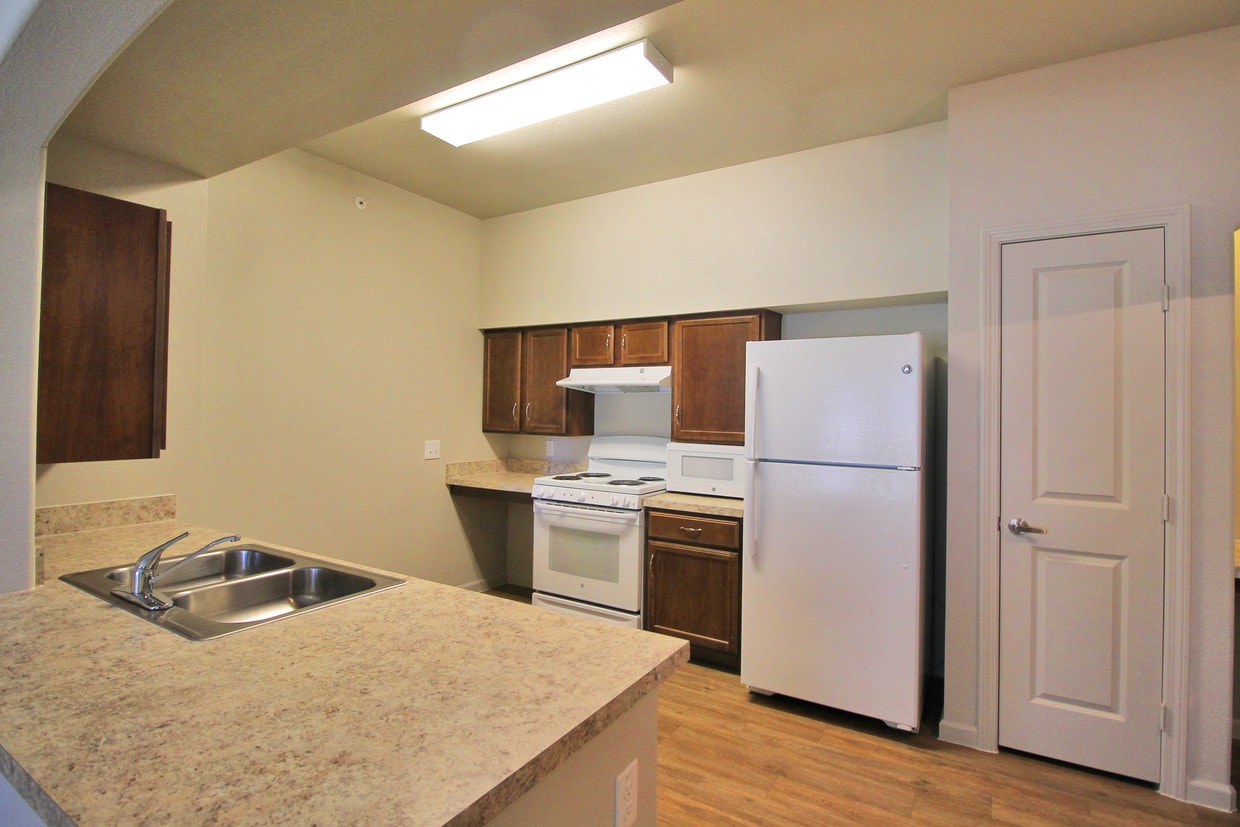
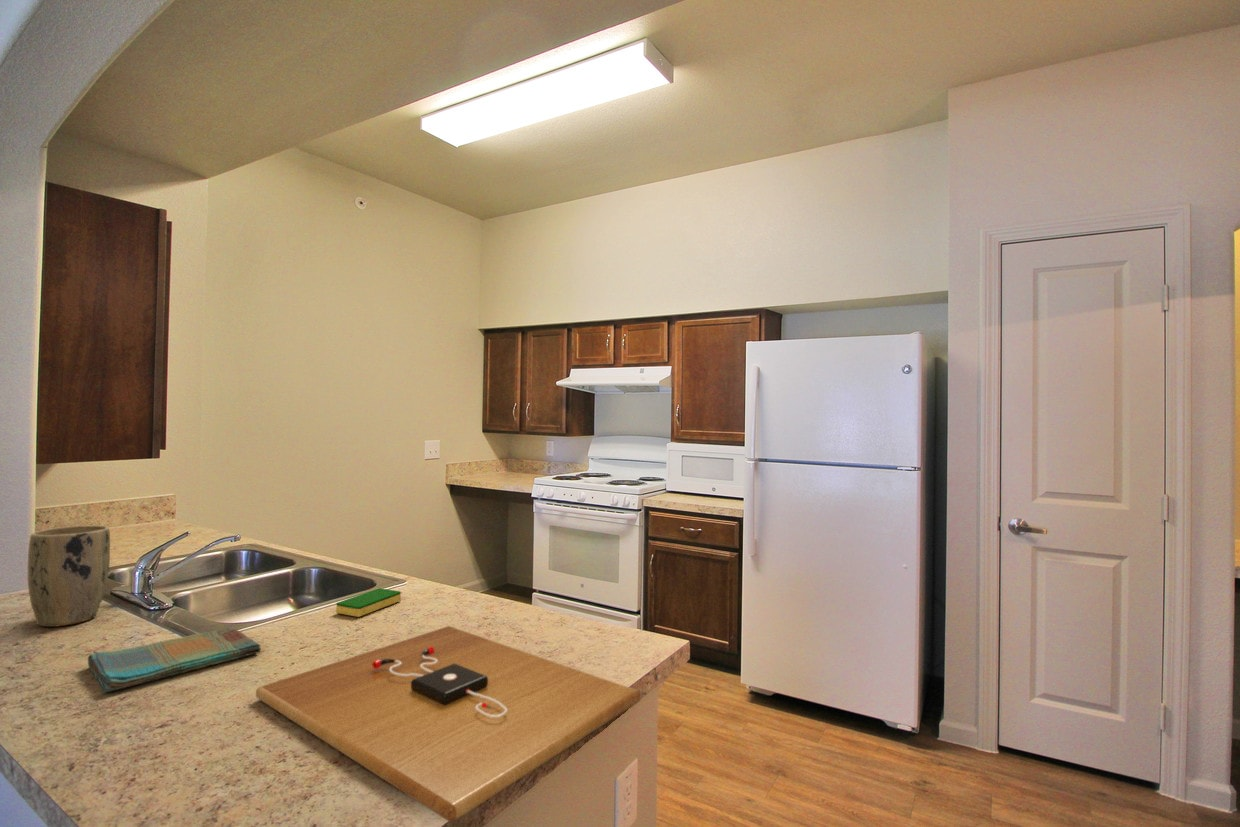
+ dish towel (176, 653)
+ dish sponge (369, 601)
+ cutting board (449, 688)
+ plant pot (69, 574)
